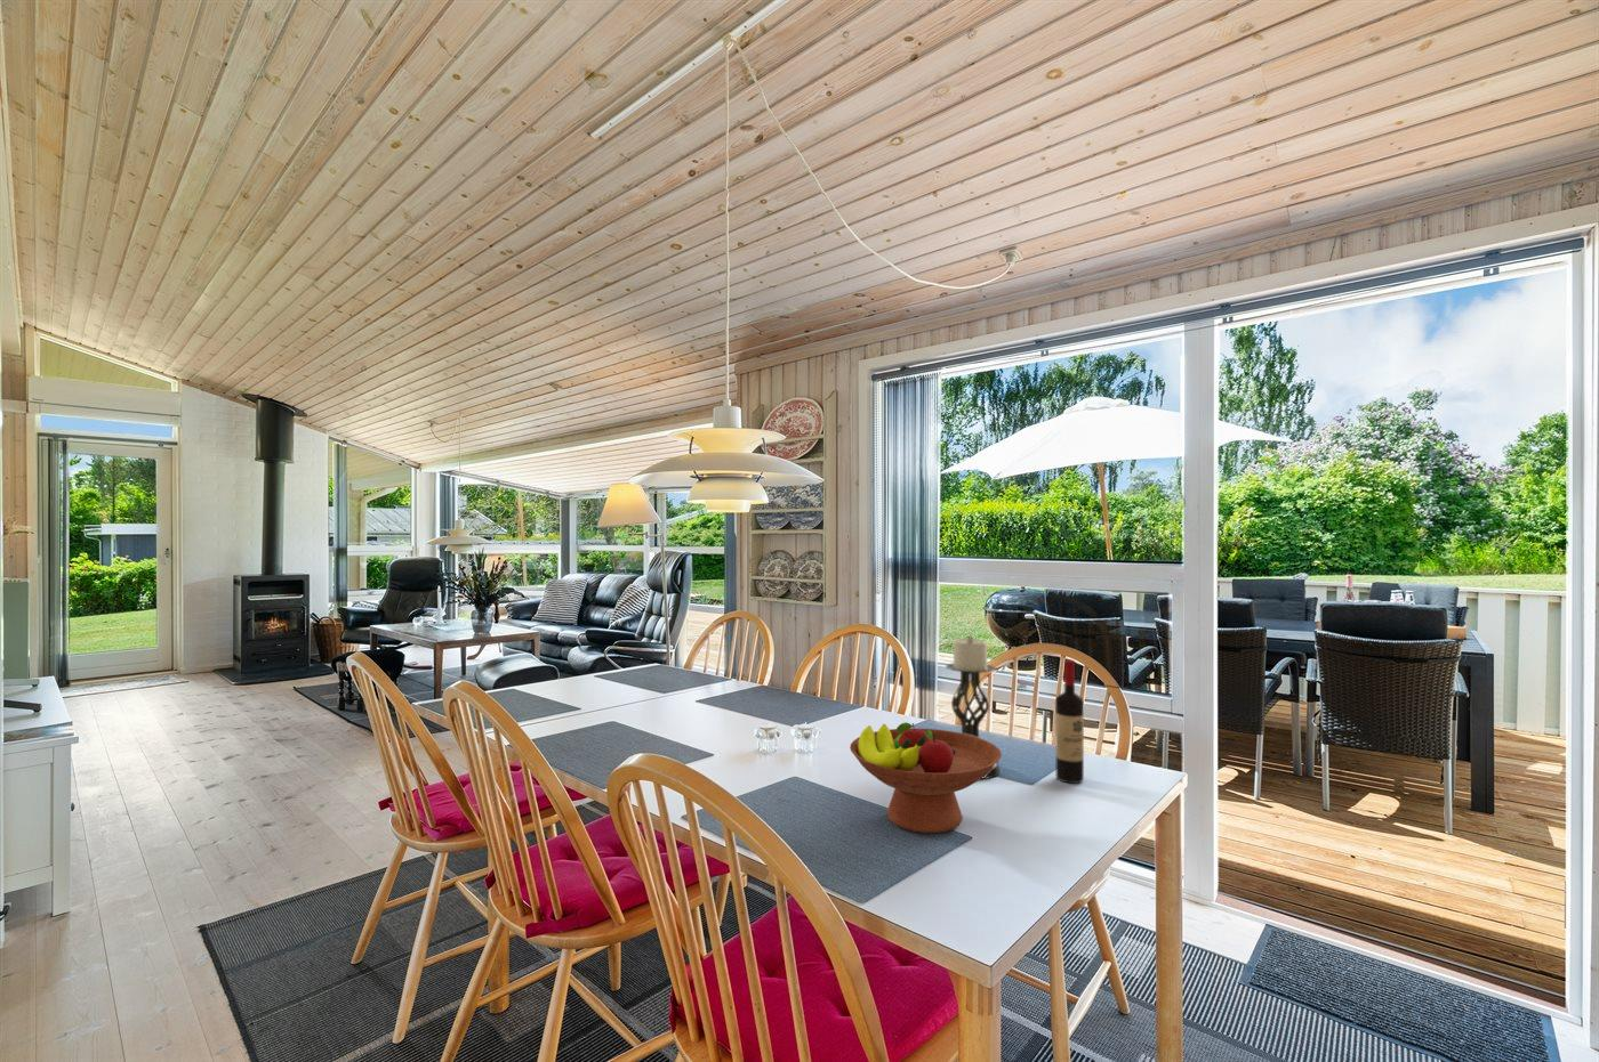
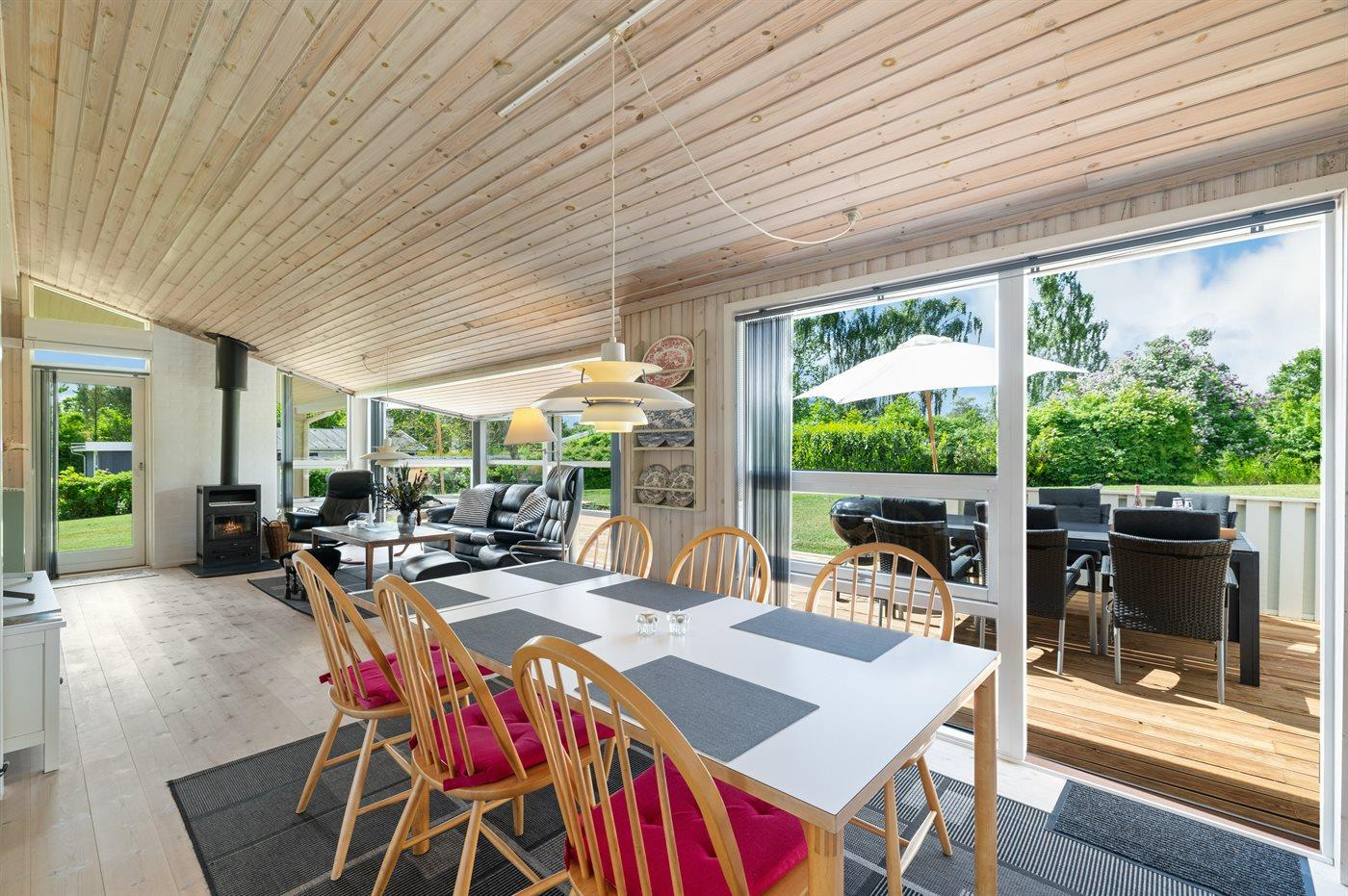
- wine bottle (1069, 719)
- candle holder (969, 703)
- fruit bowl (924, 770)
